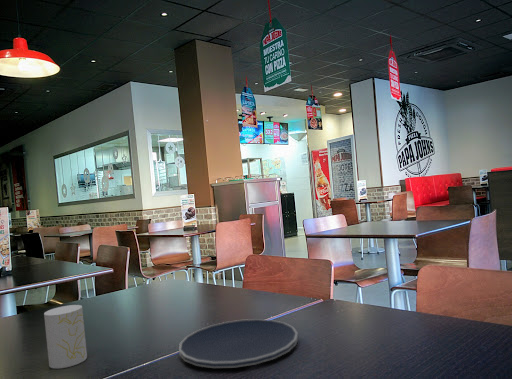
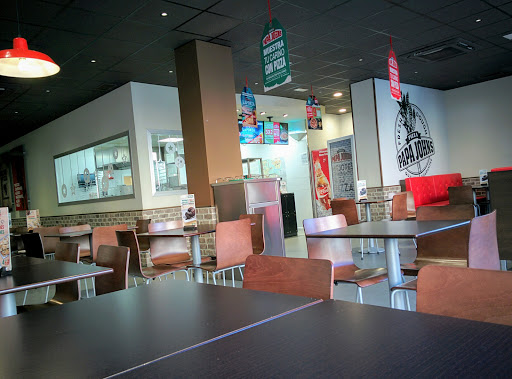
- plate (238, 342)
- cup (65, 335)
